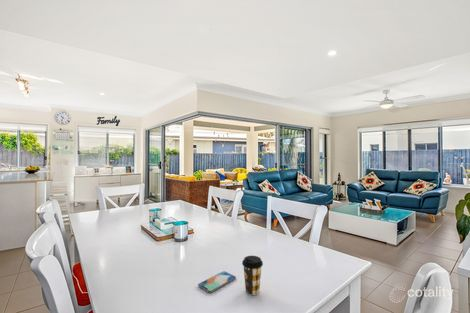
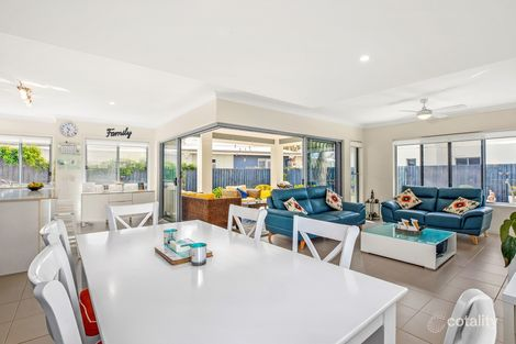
- coffee cup (252, 275)
- smartphone (217, 281)
